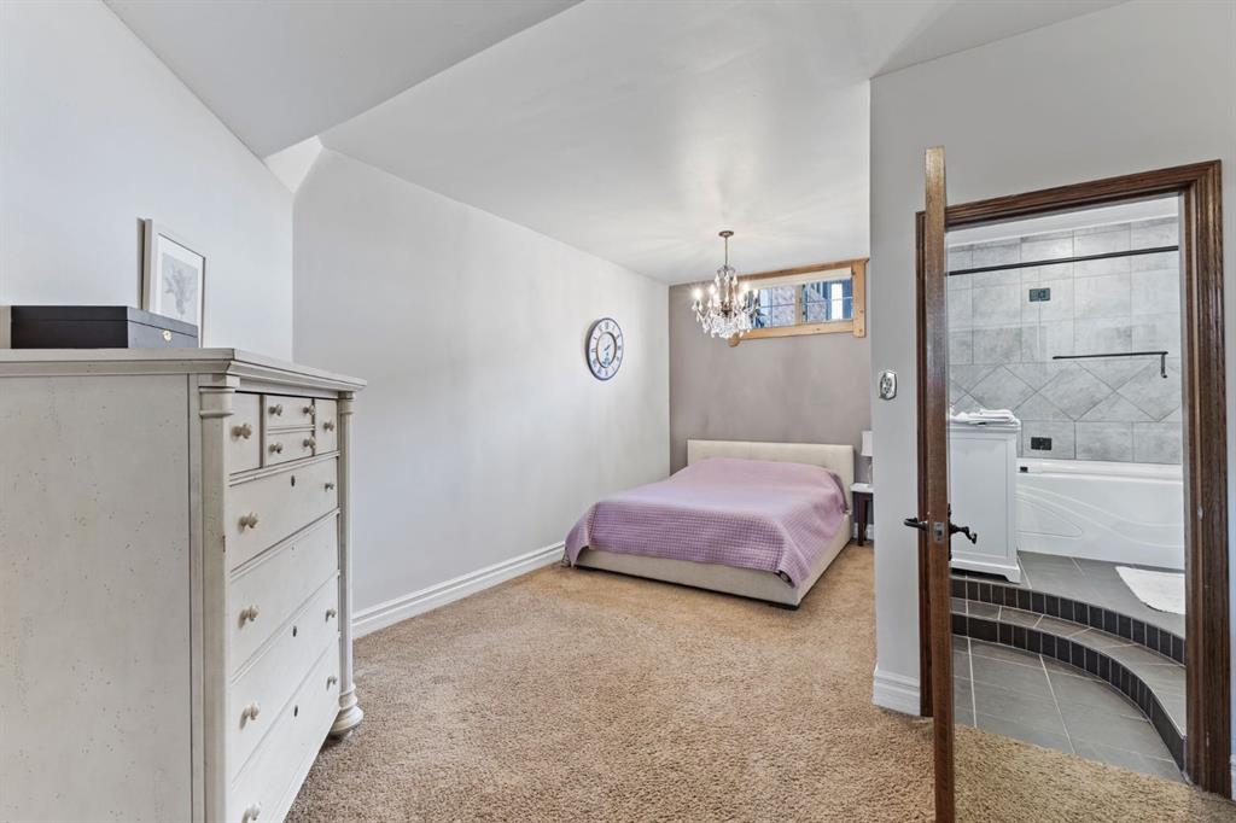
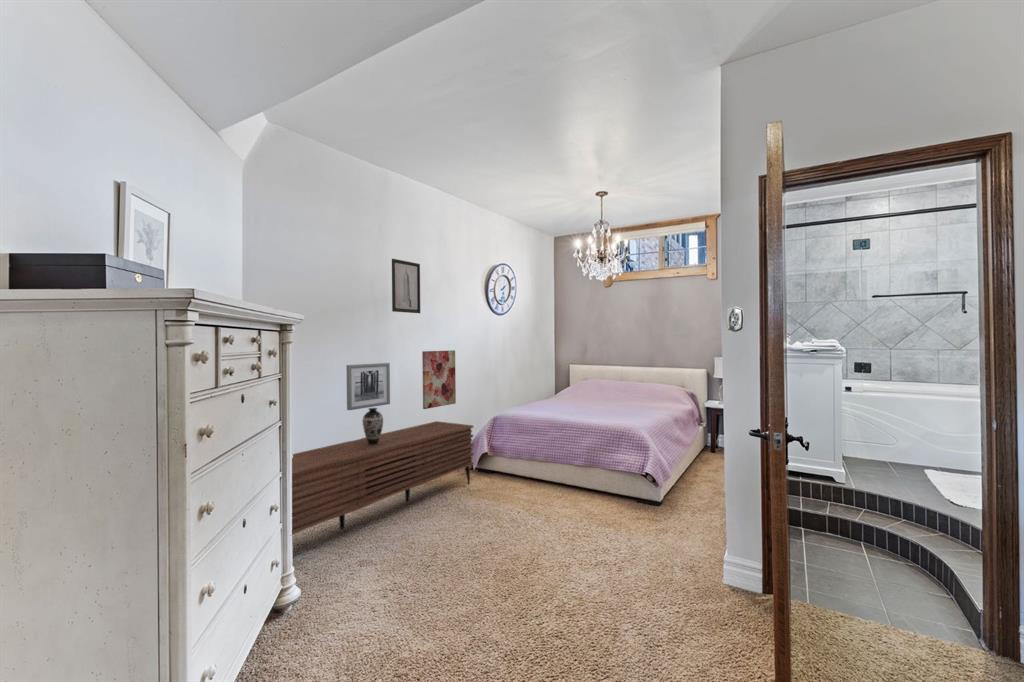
+ sideboard (374, 478)
+ wall art (439, 378)
+ wall art (406, 286)
+ decorative vase (373, 426)
+ wall art (369, 385)
